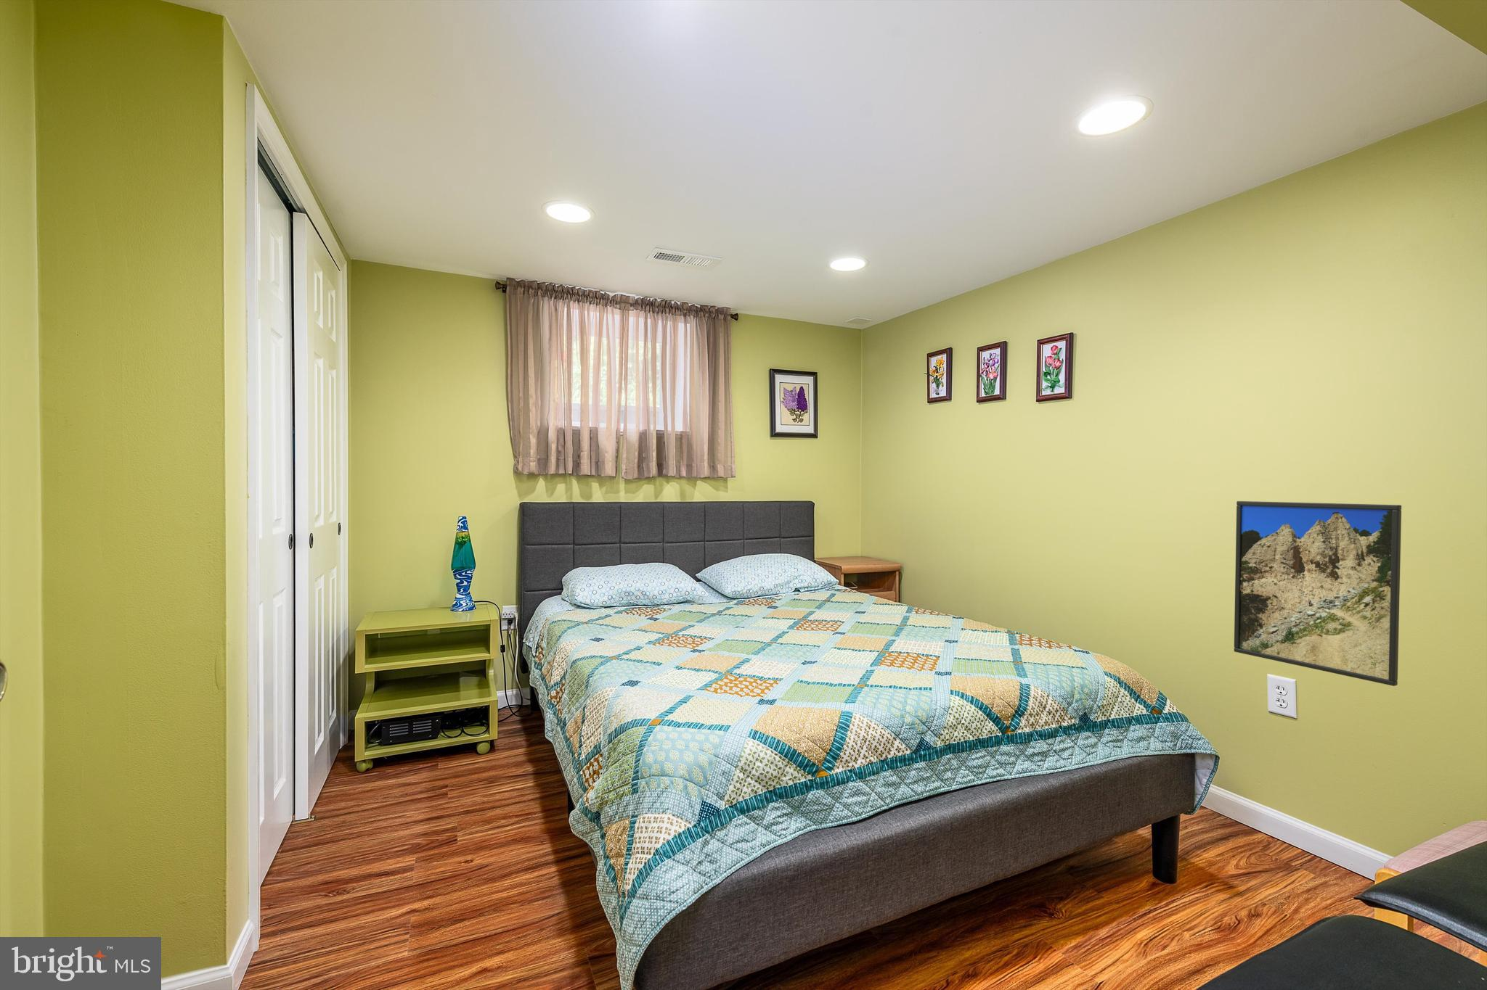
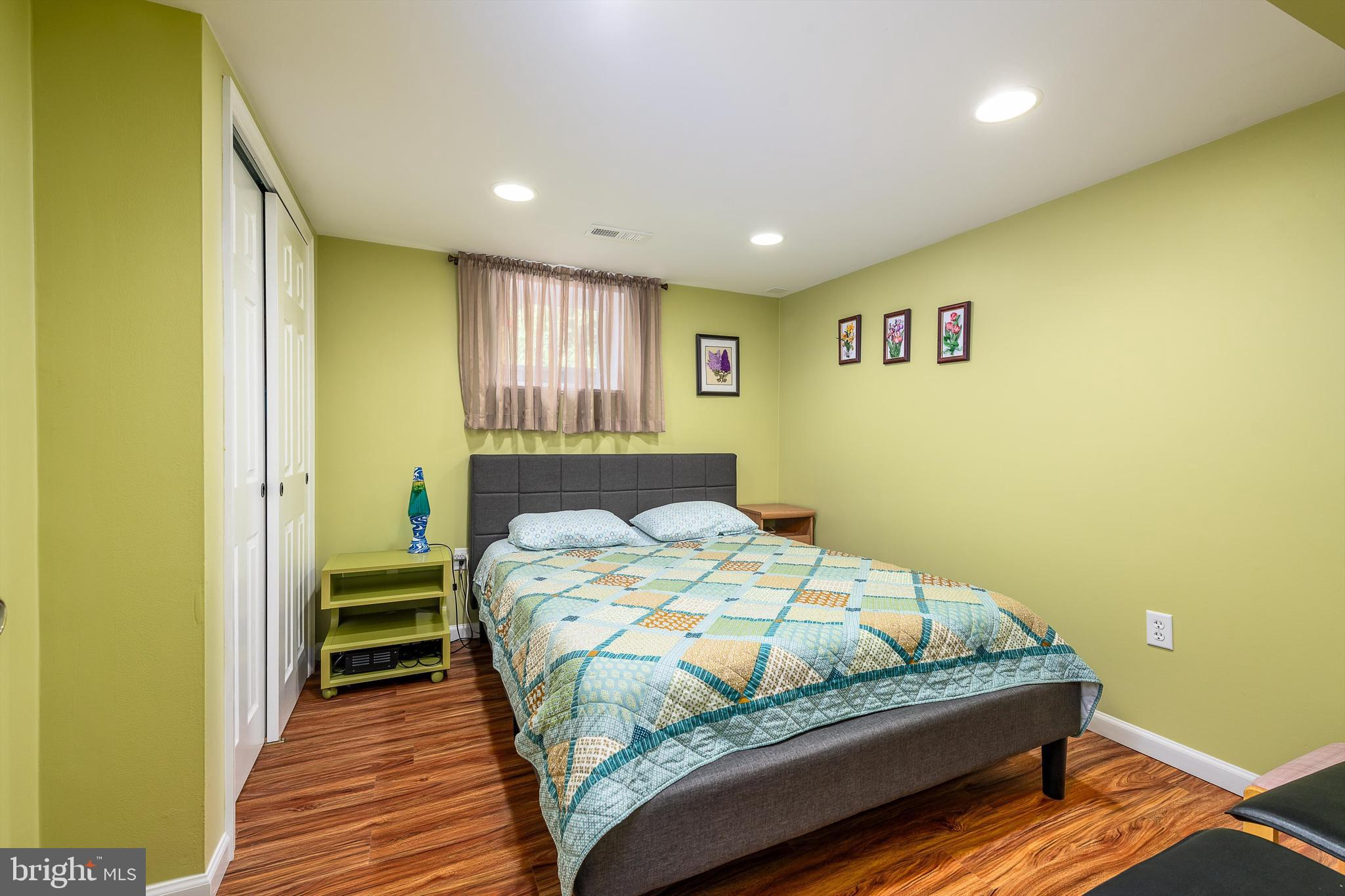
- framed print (1310, 584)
